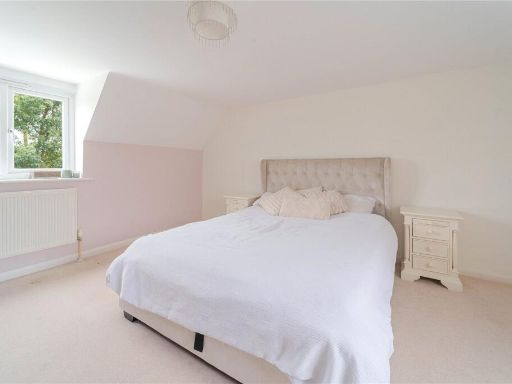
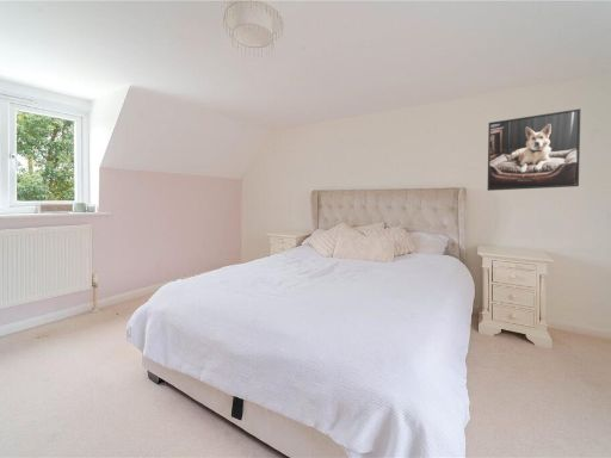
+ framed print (530, 151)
